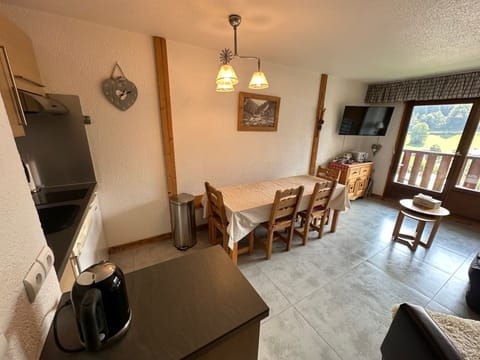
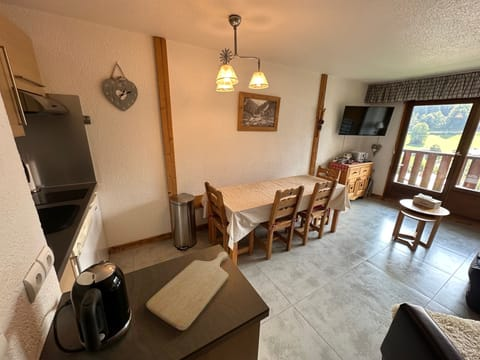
+ chopping board (200, 278)
